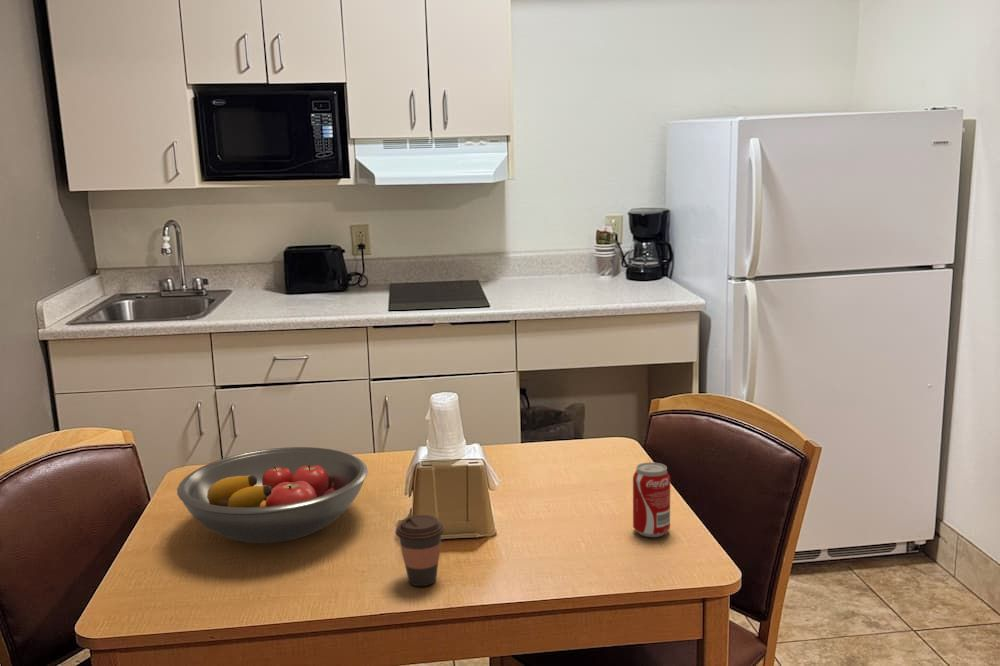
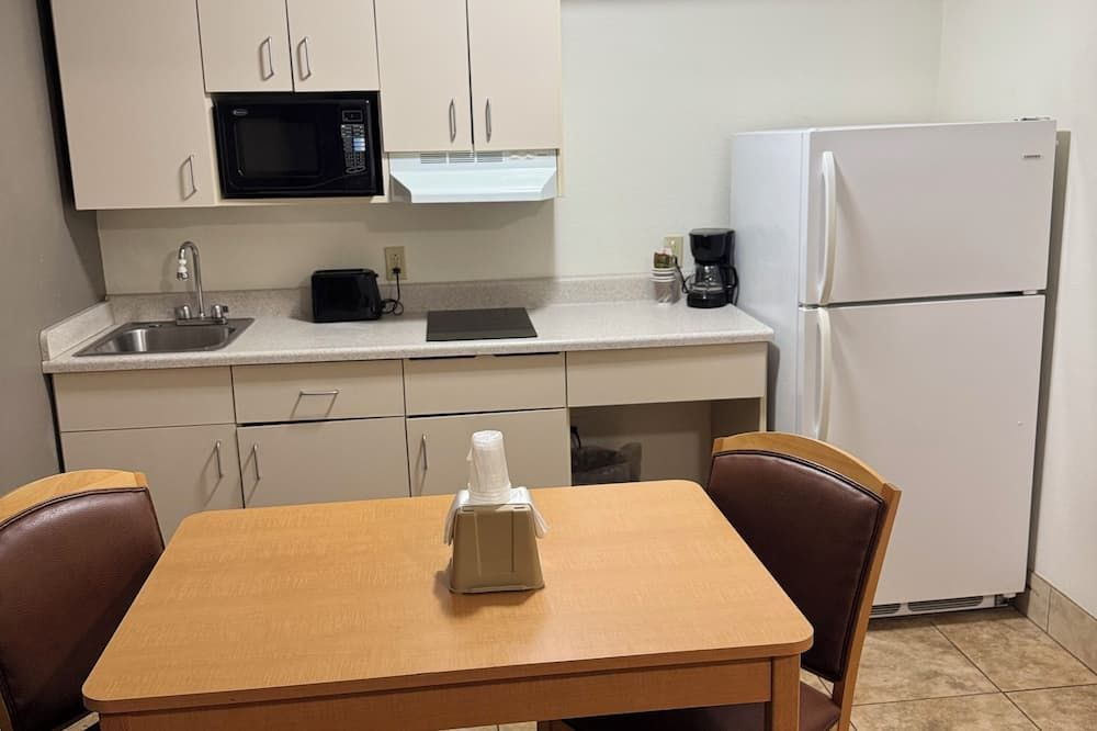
- coffee cup (421, 551)
- fruit bowl (275, 494)
- beverage can (651, 499)
